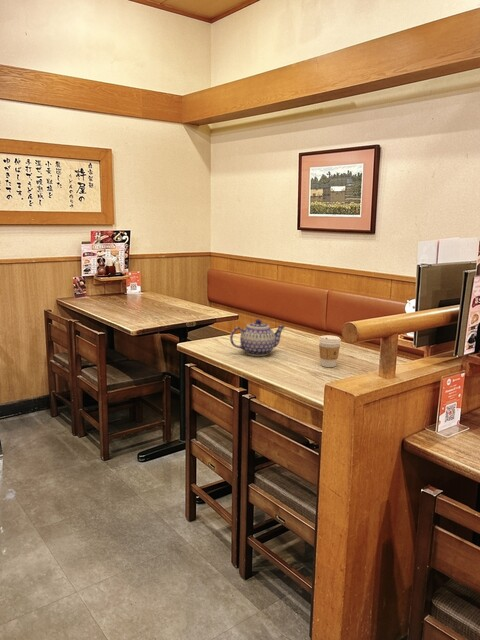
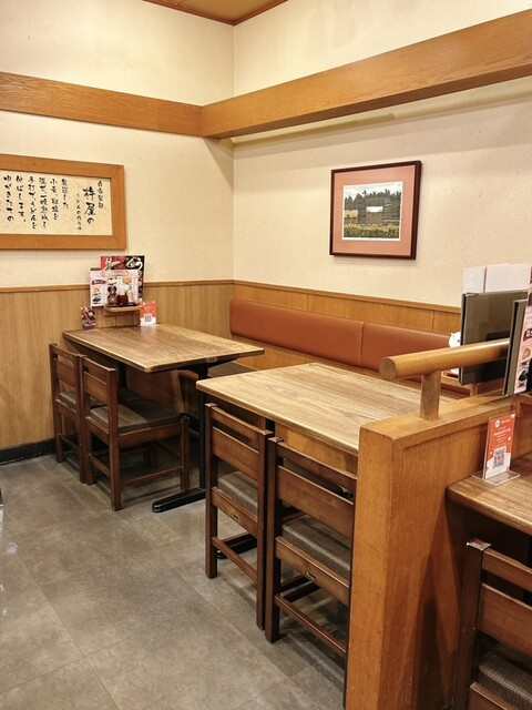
- teapot (257, 336)
- coffee cup (329, 350)
